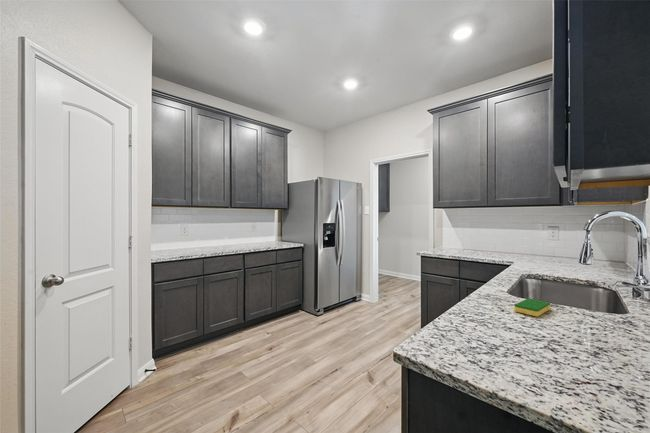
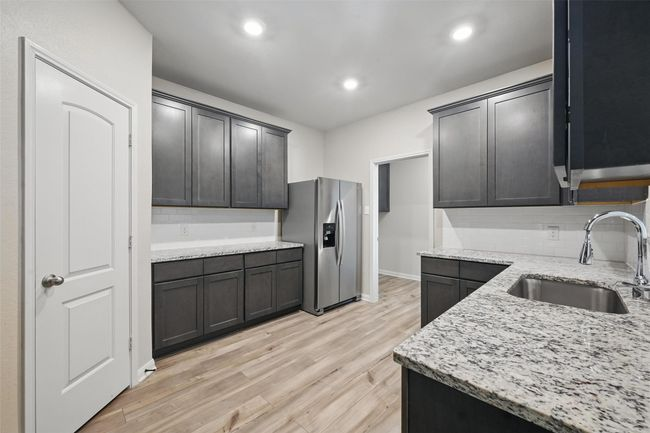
- dish sponge (532, 306)
